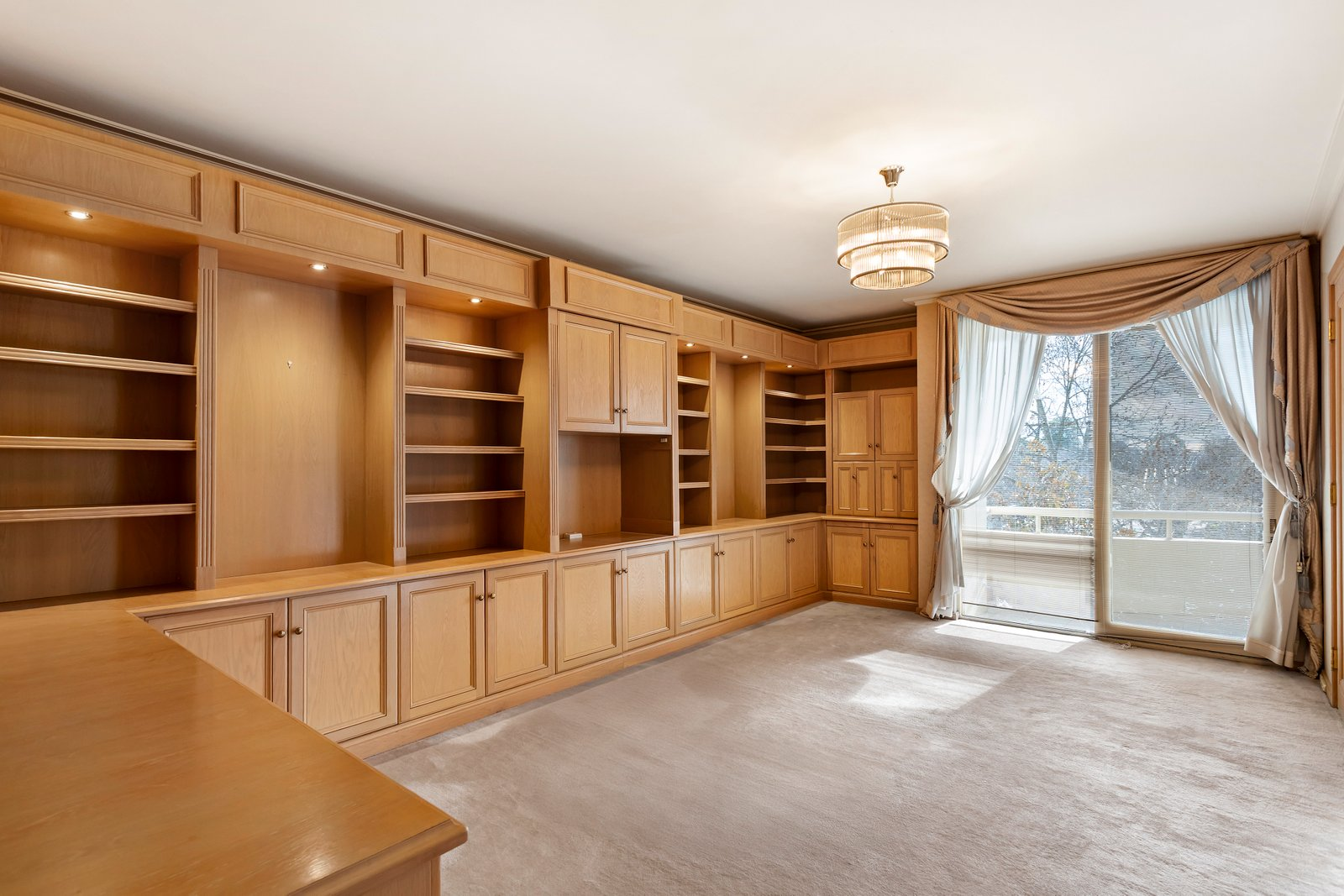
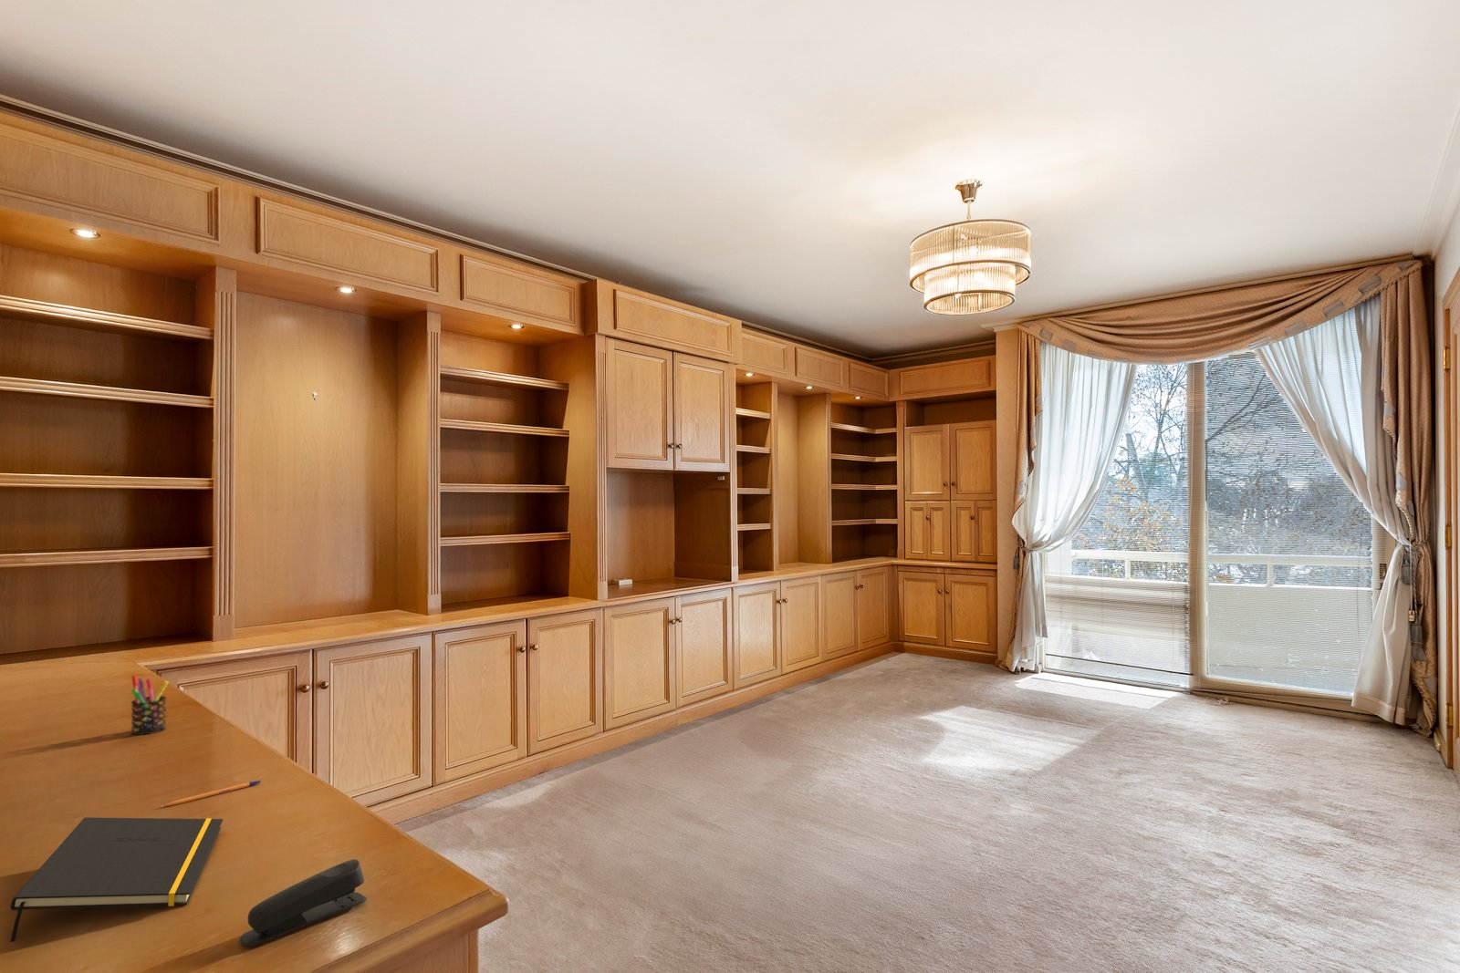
+ notepad (131, 858)
+ stapler (305, 898)
+ pen holder (144, 705)
+ pen (213, 794)
